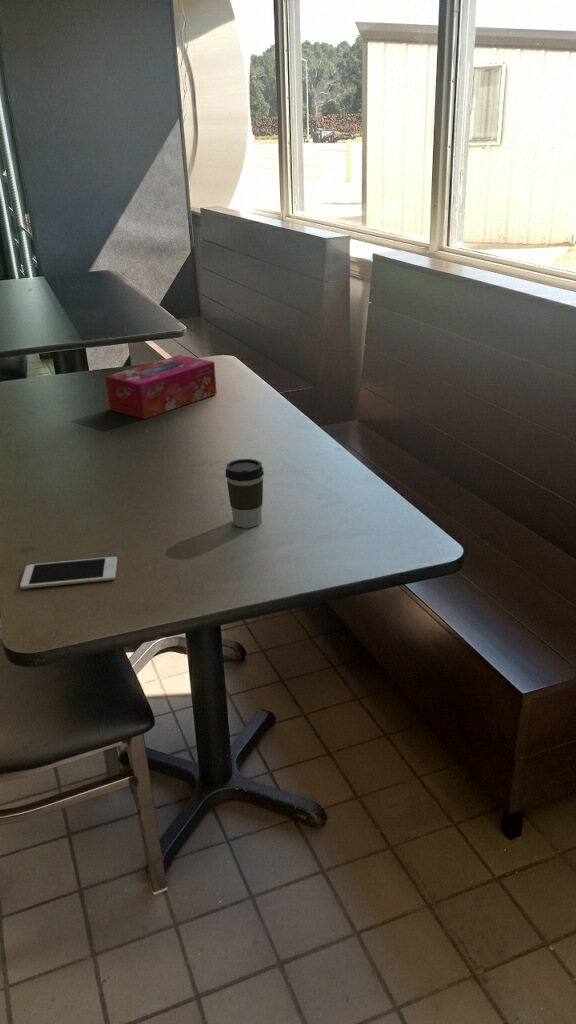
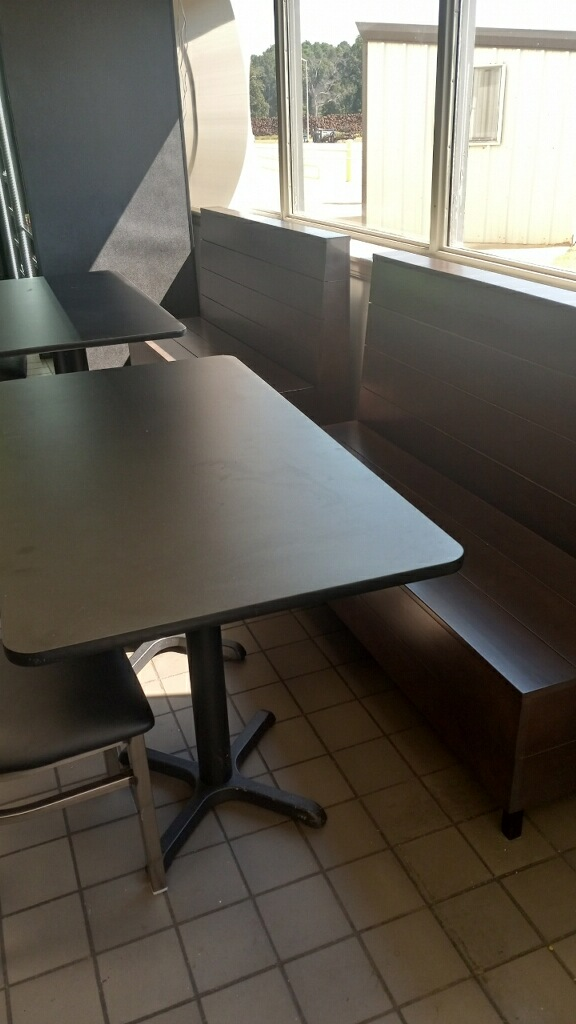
- coffee cup (245, 493)
- tissue box (162, 385)
- cell phone (70, 572)
